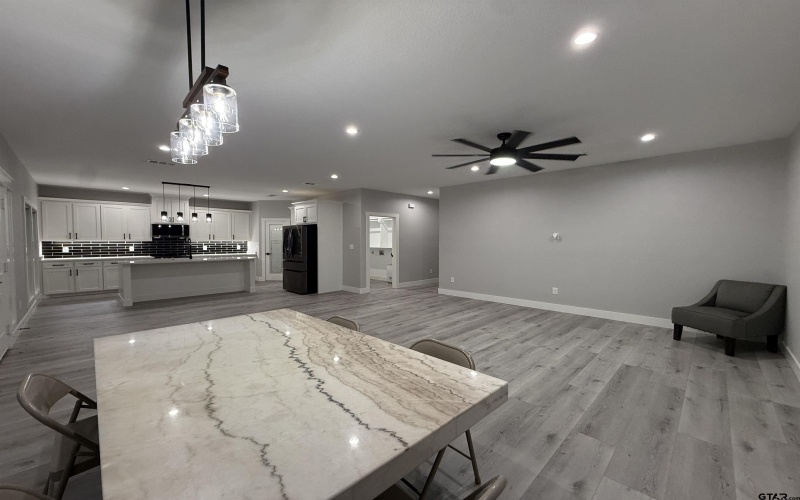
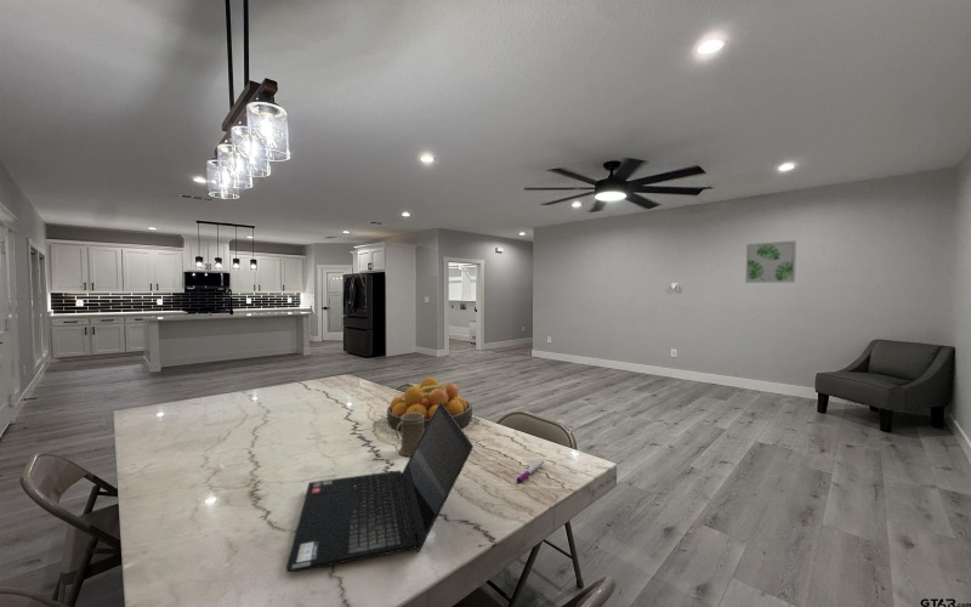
+ laptop computer (381, 472)
+ pen (530, 470)
+ fruit bowl (430, 401)
+ mug (409, 435)
+ wall art (770, 262)
